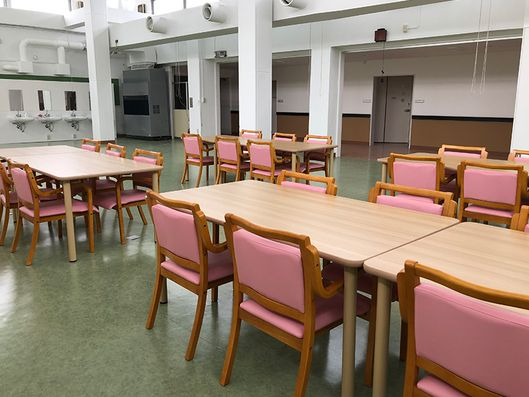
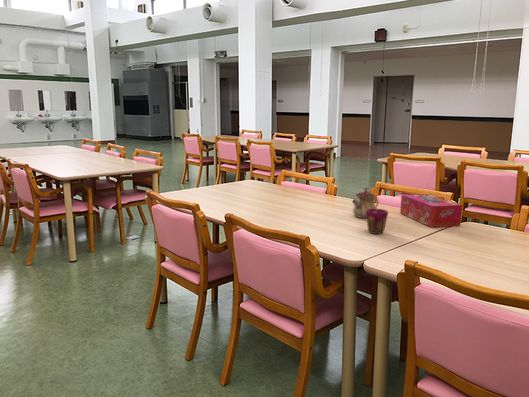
+ cup (375, 221)
+ teapot (366, 201)
+ tissue box (429, 209)
